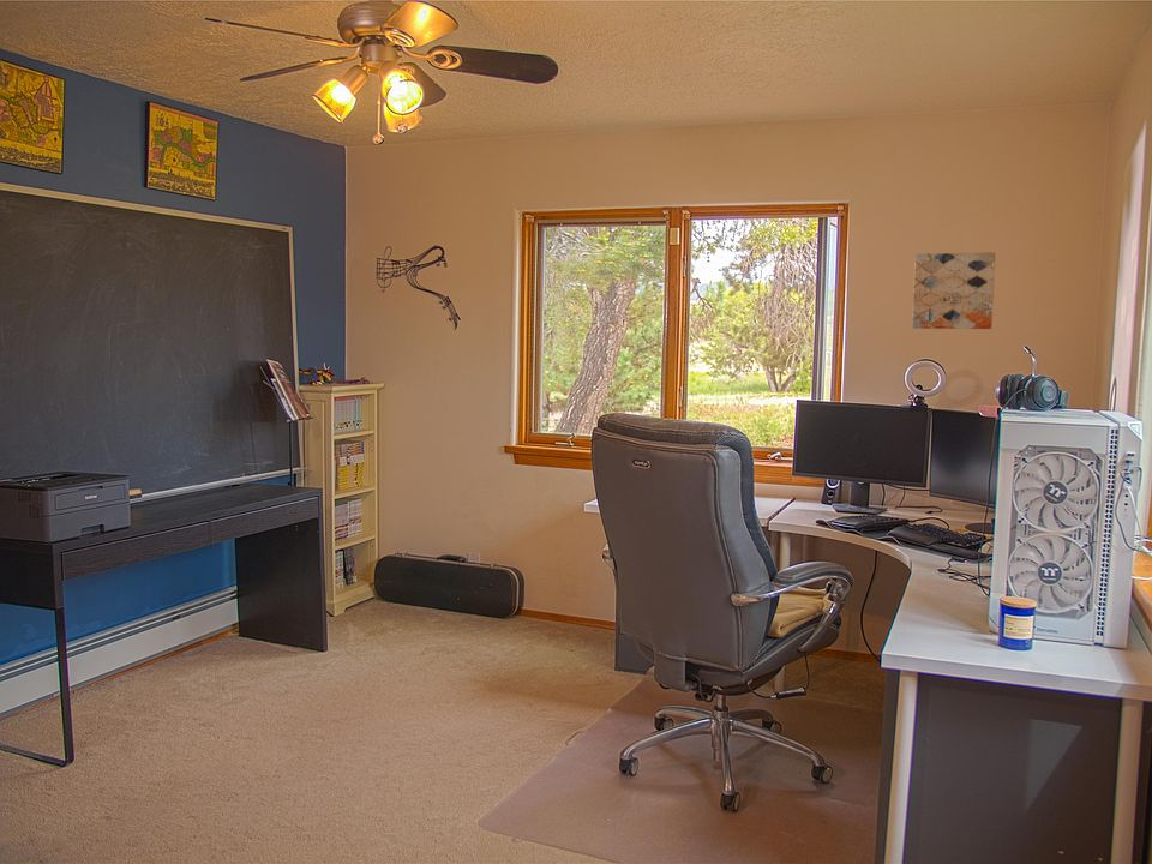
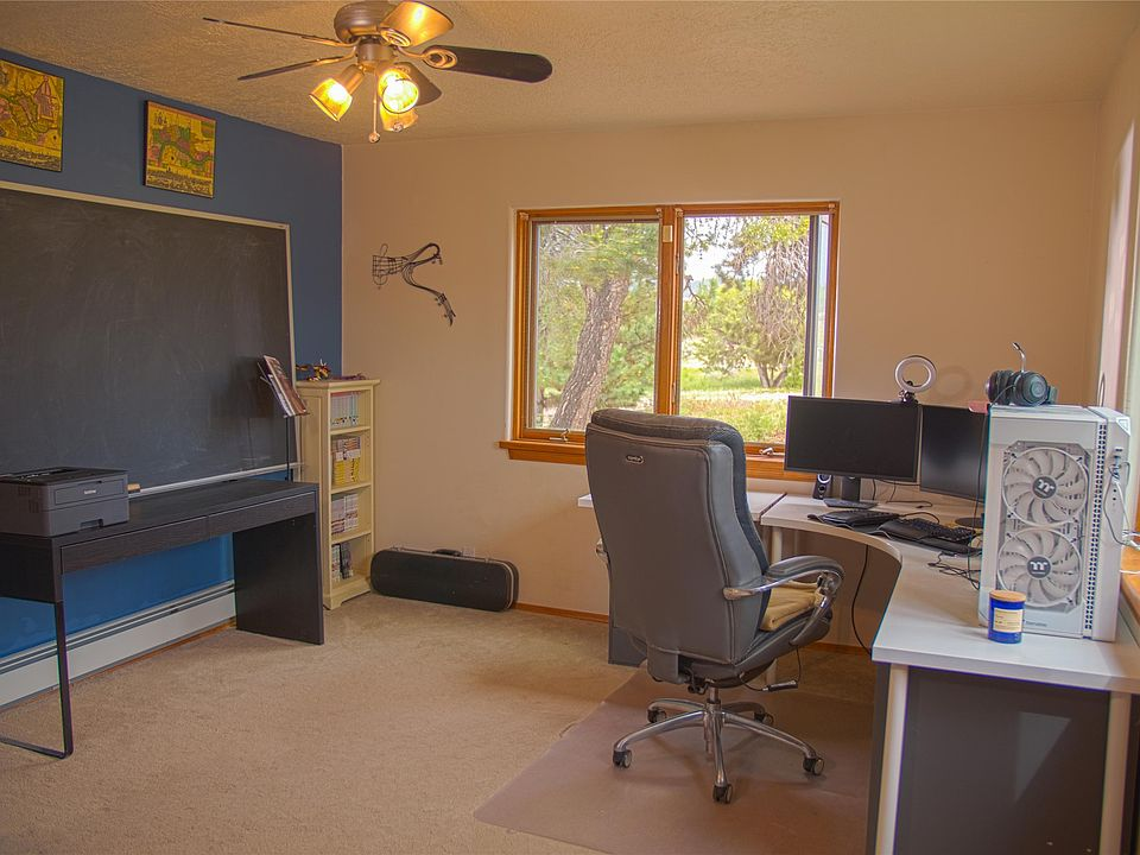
- wall art (953, 290)
